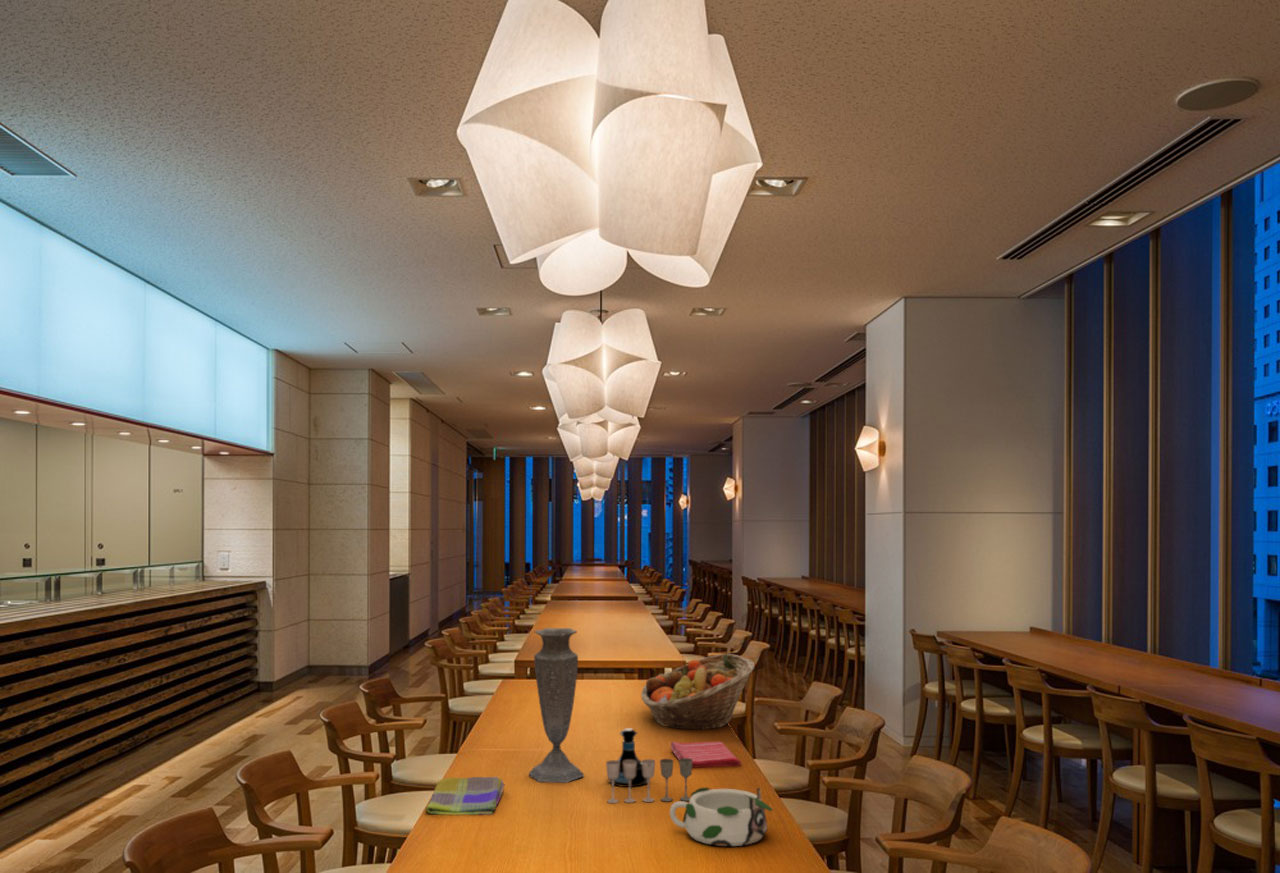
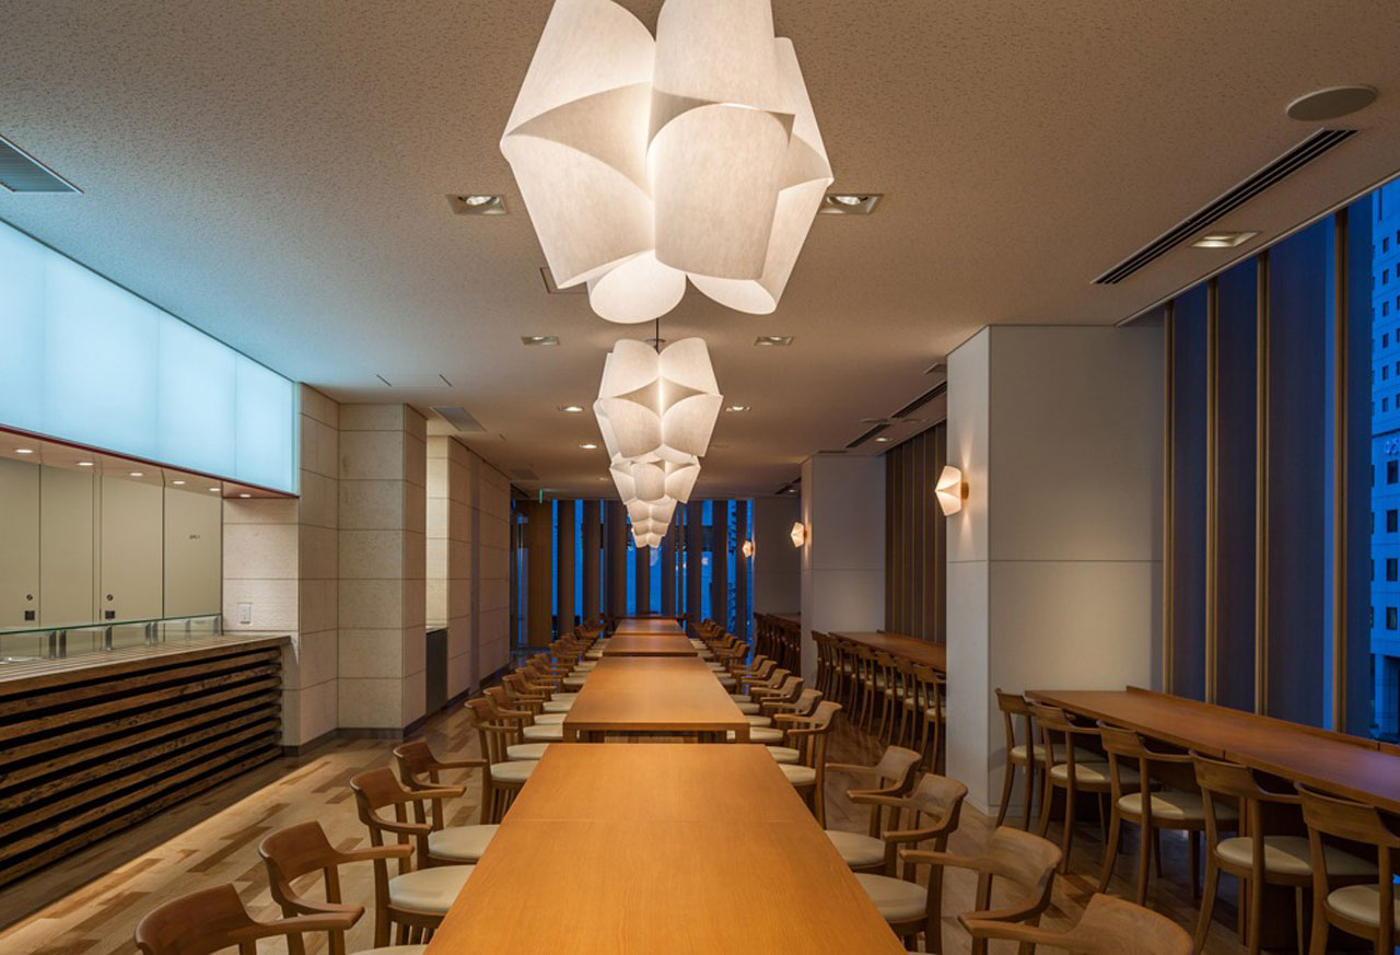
- dish towel (704, 753)
- tequila bottle (628, 755)
- dish towel (465, 795)
- wine glass (649, 780)
- fruit basket (697, 689)
- vase (556, 702)
- bowl (721, 812)
